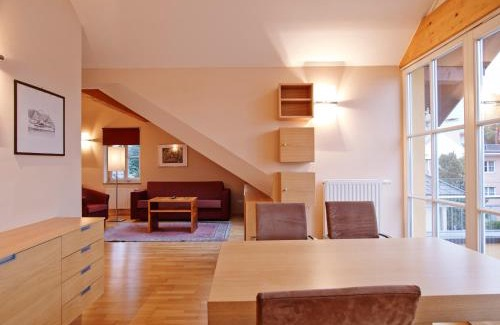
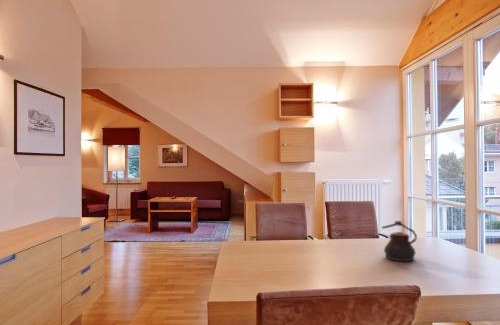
+ teapot (400, 239)
